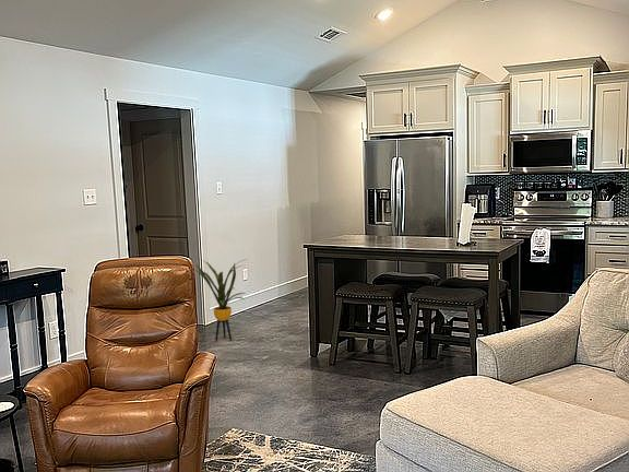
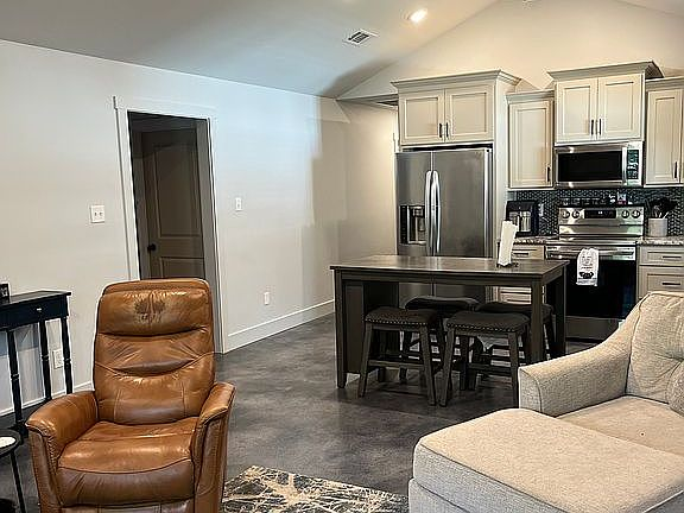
- house plant (222, 299)
